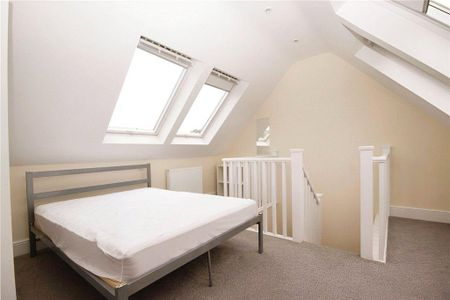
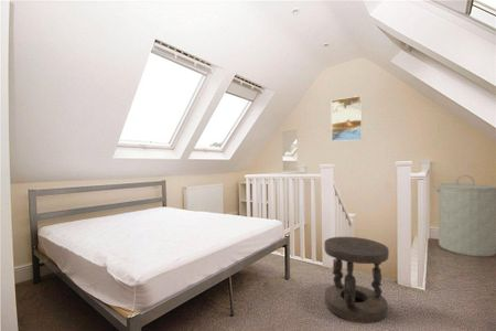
+ stool (353, 276)
+ laundry hamper (465, 212)
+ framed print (346, 119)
